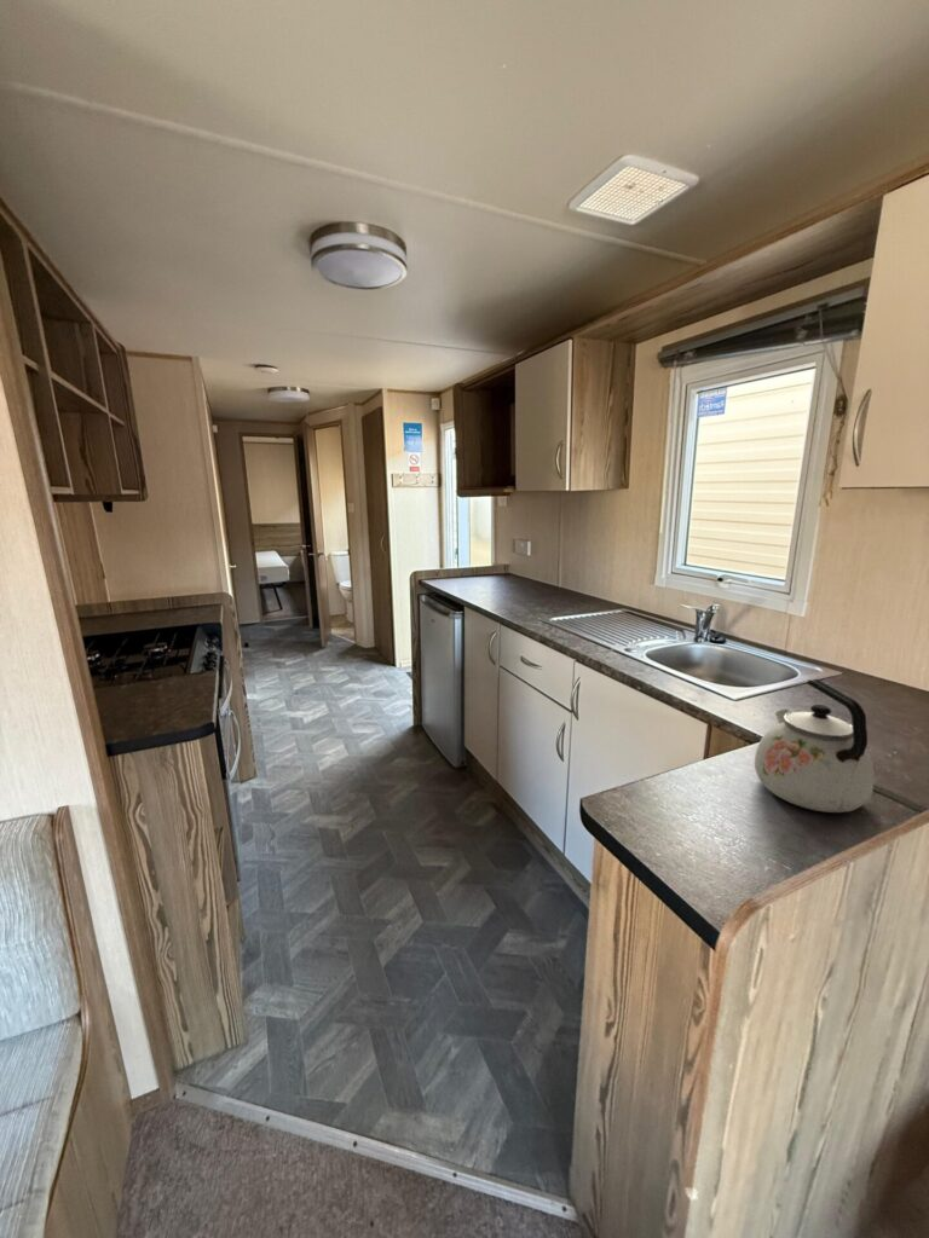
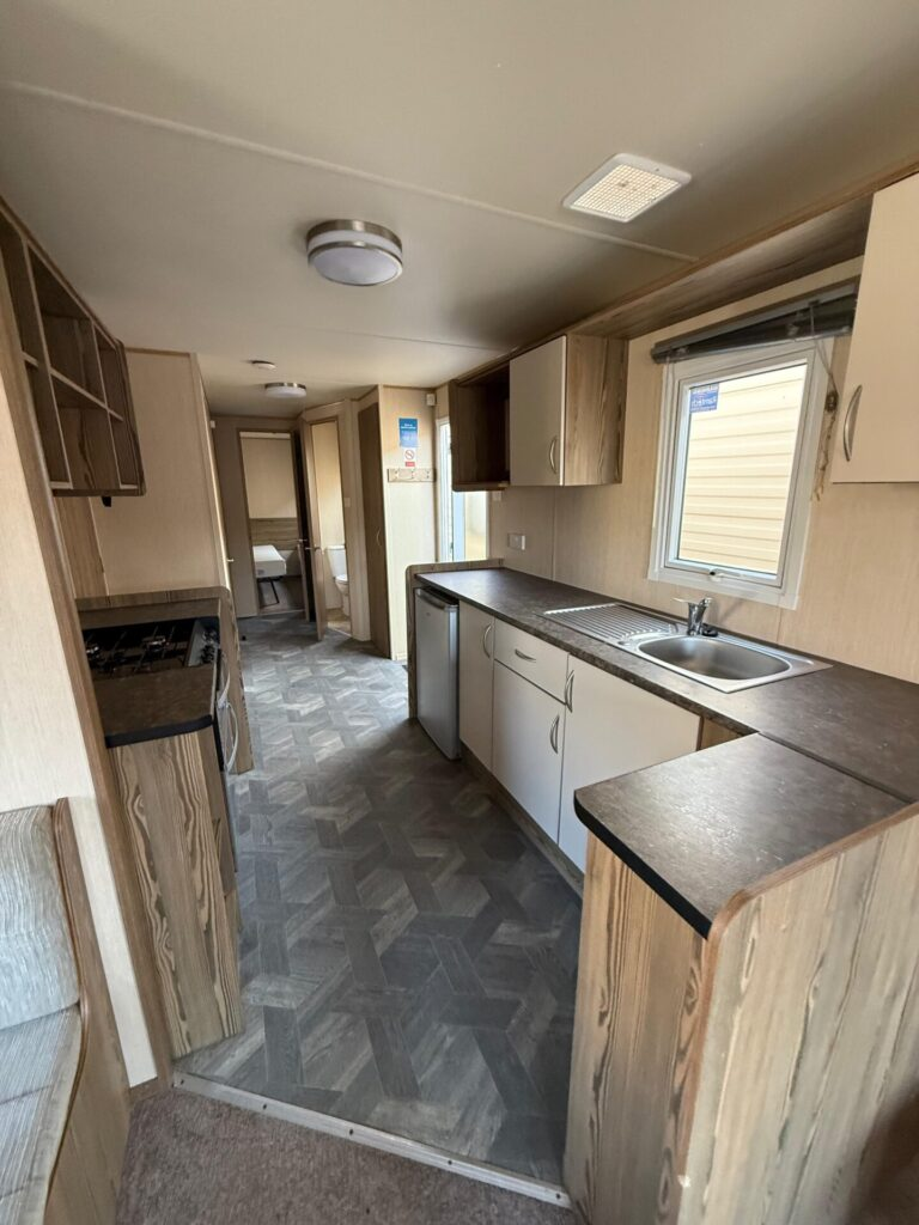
- kettle (814, 739)
